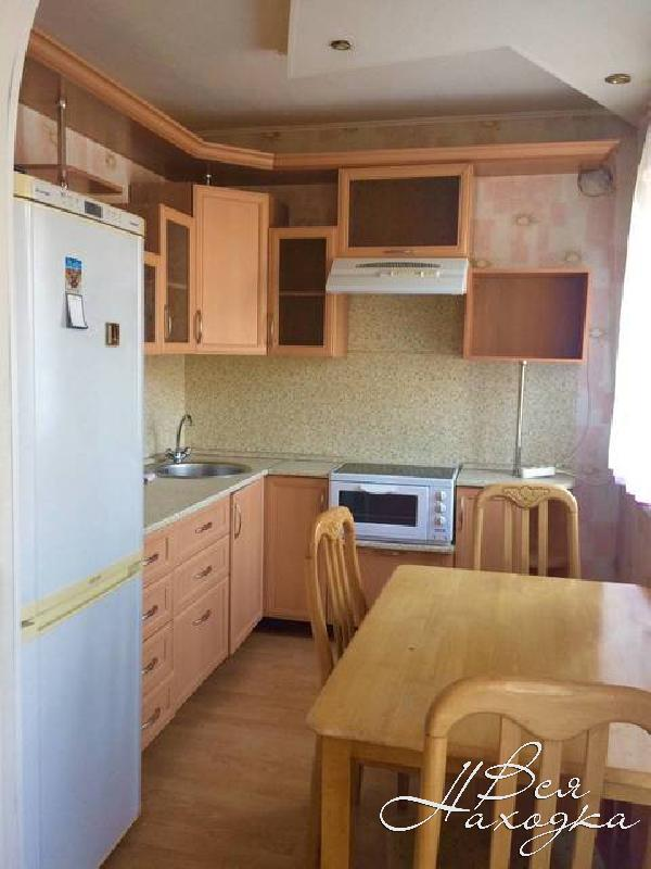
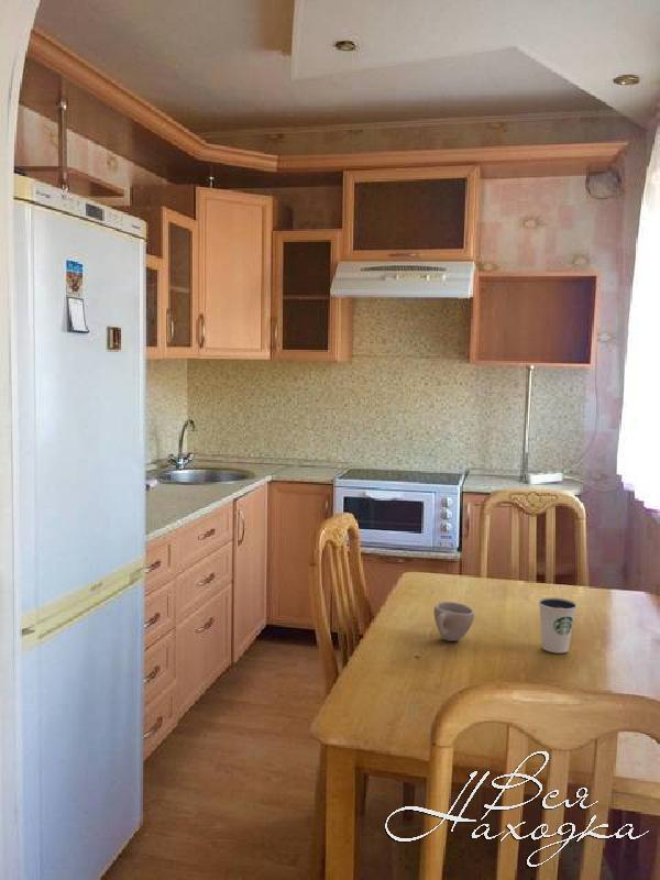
+ dixie cup (556, 626)
+ cup (451, 624)
